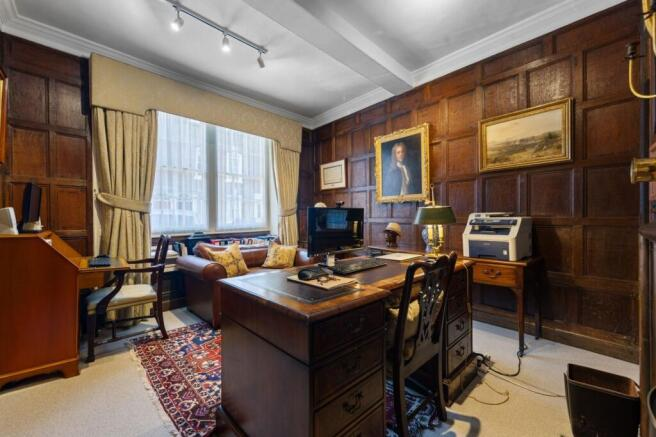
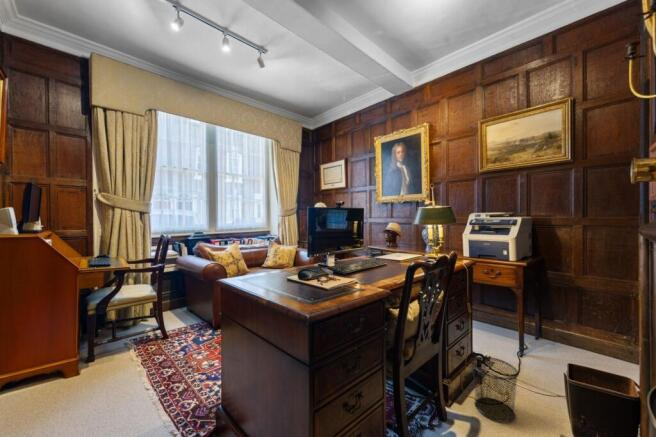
+ waste bin (494, 388)
